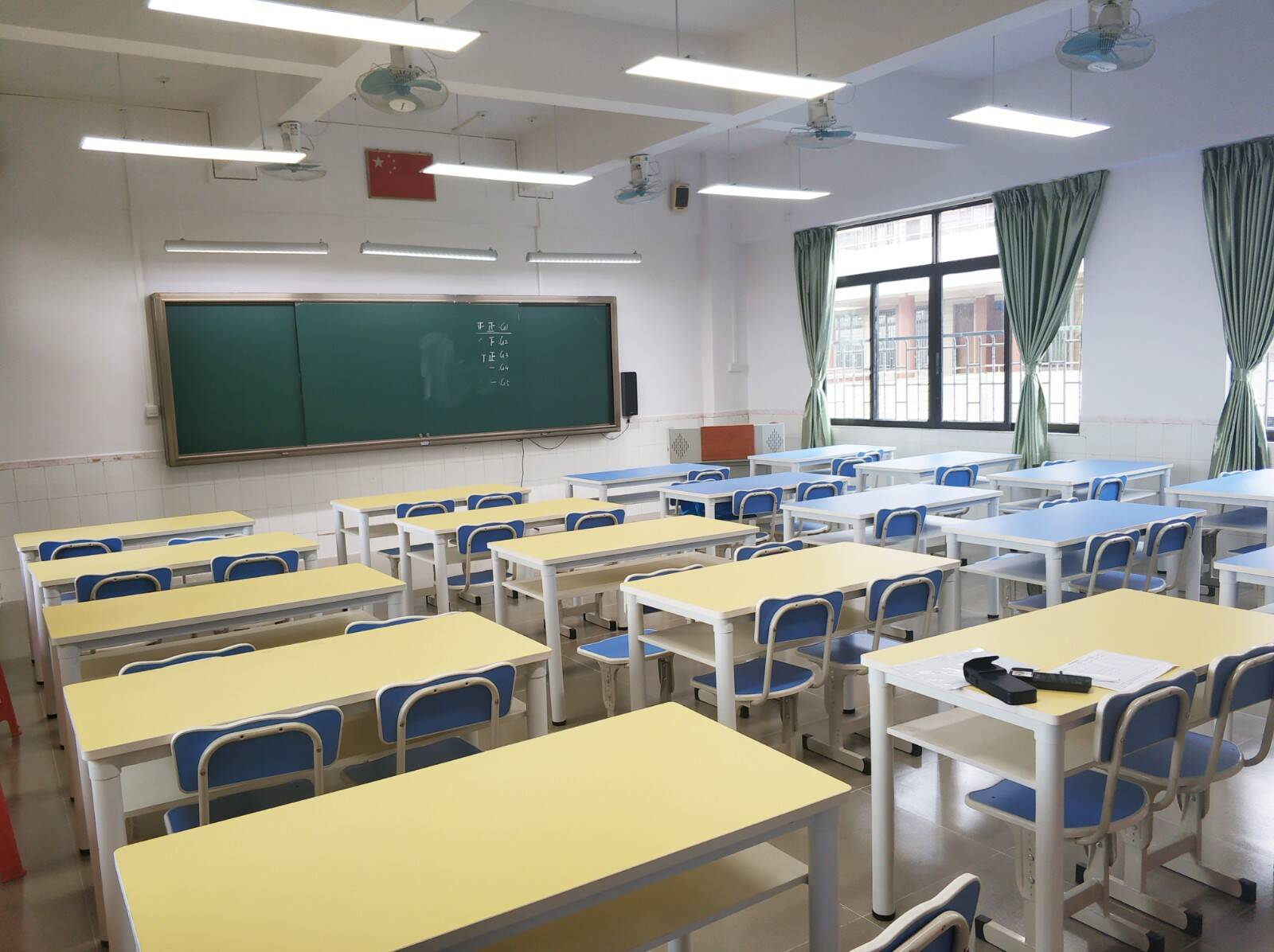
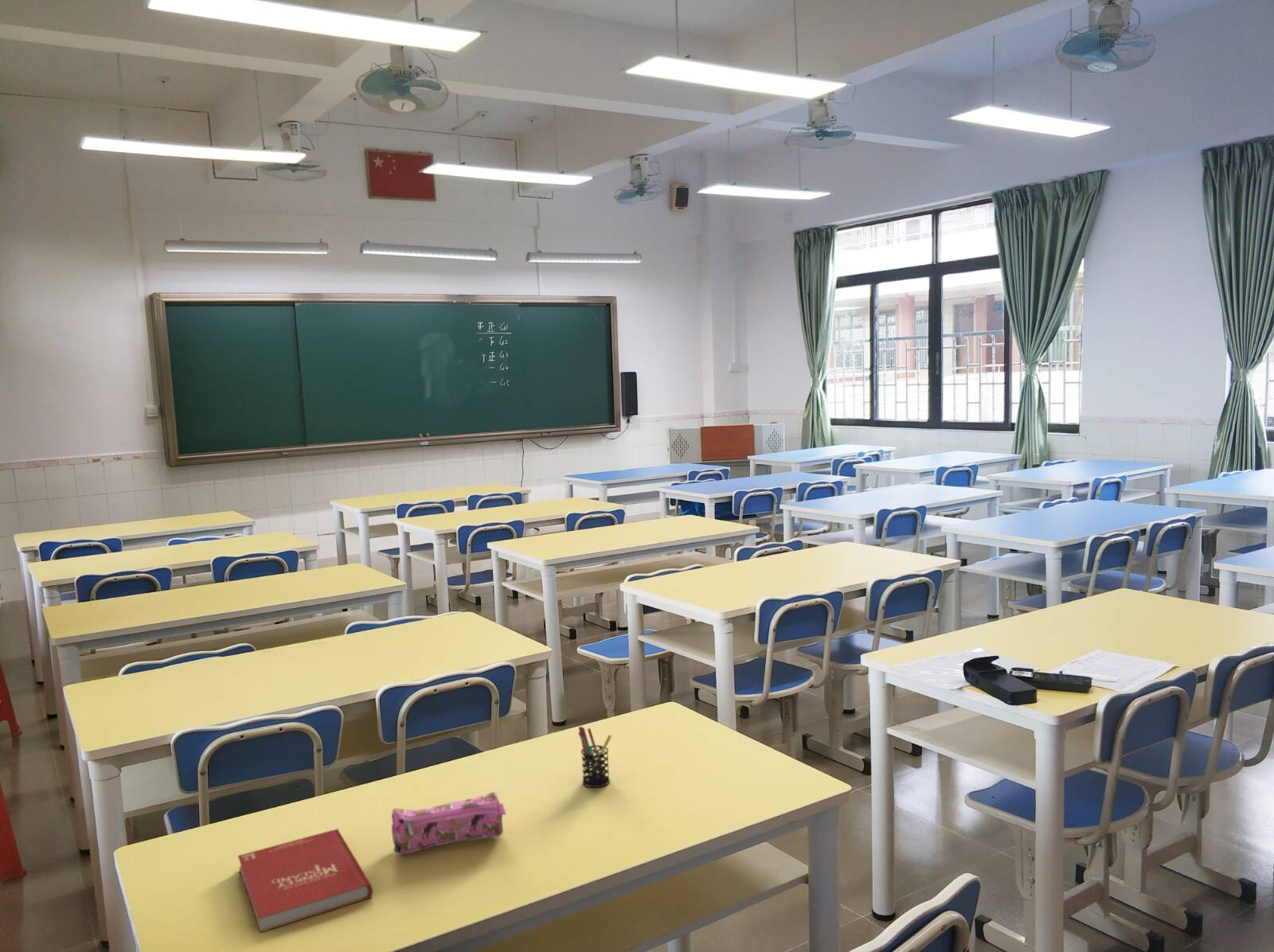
+ book (303, 875)
+ pen holder (592, 755)
+ pencil case (448, 821)
